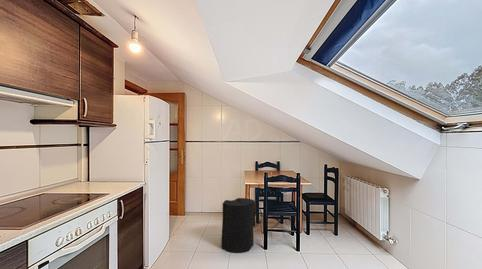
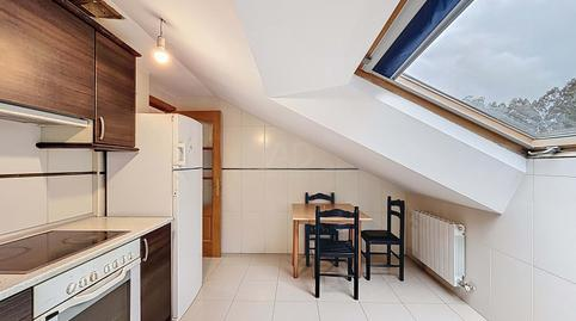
- trash can (238, 222)
